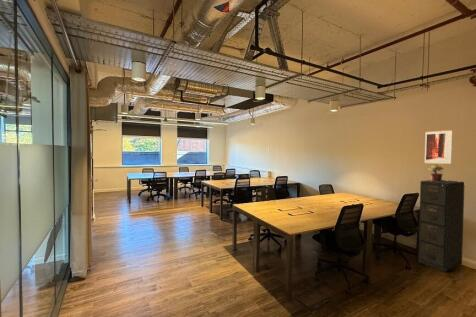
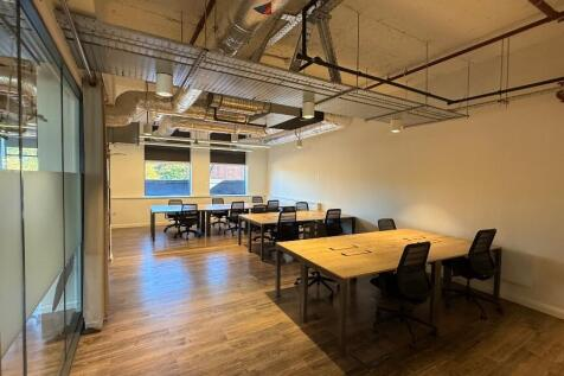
- wall art (437, 147)
- filing cabinet (440, 222)
- potted plant (434, 172)
